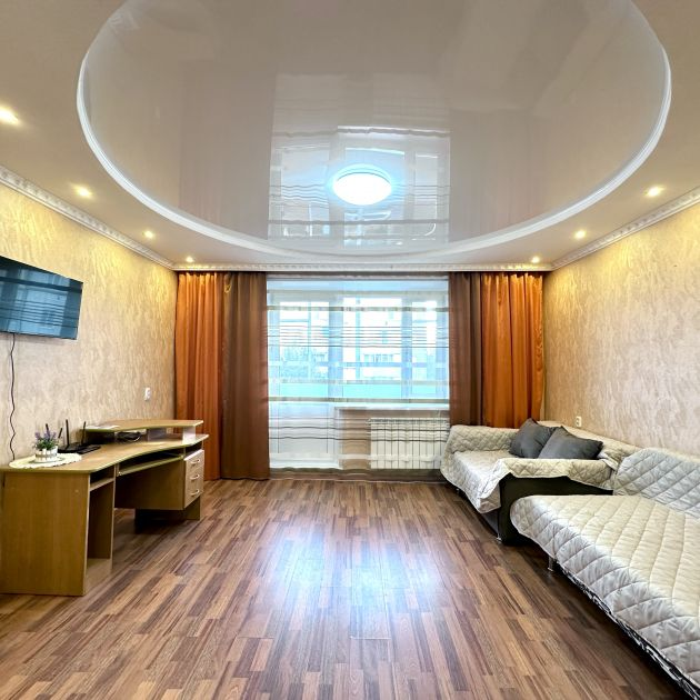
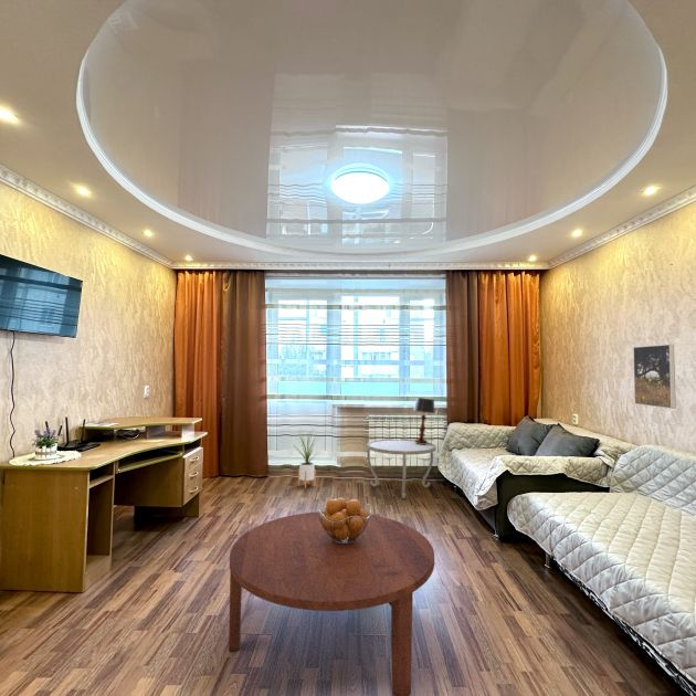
+ table lamp (421, 419)
+ coffee table (331, 590)
+ house plant (307, 456)
+ fruit basket (344, 518)
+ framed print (653, 376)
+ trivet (403, 466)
